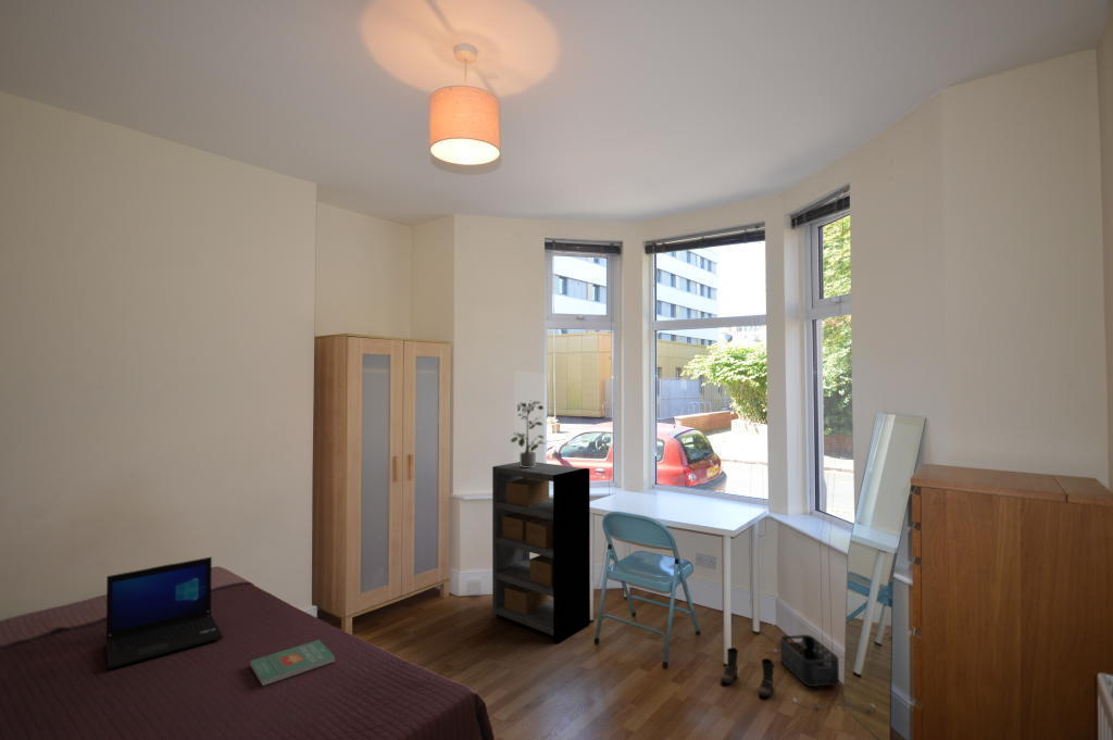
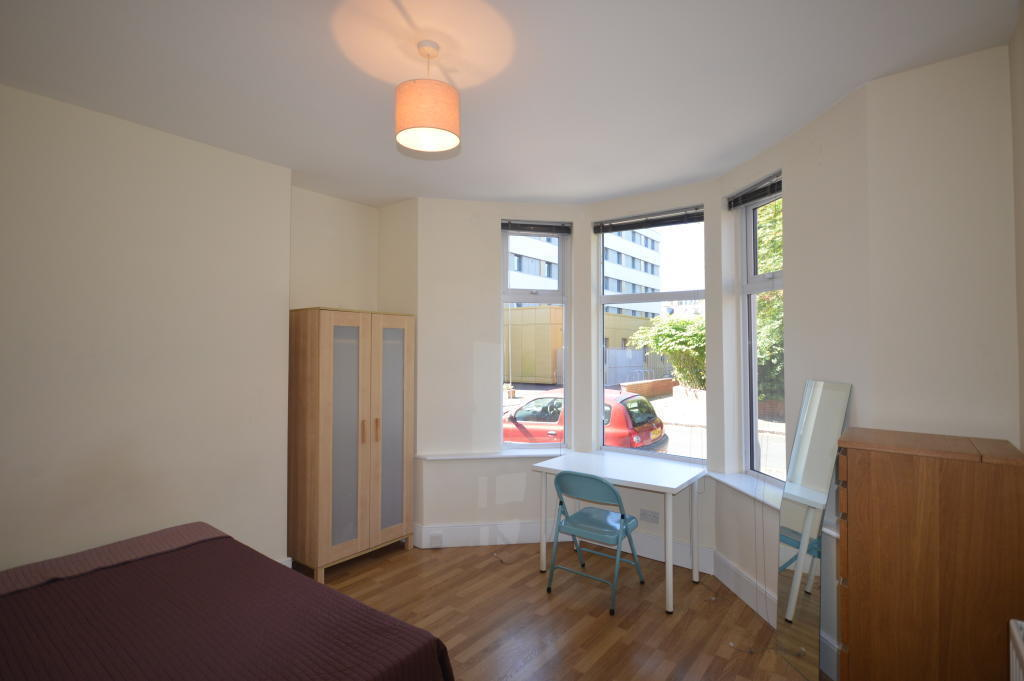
- storage bin (809, 659)
- boots (737, 670)
- potted plant (527, 432)
- shelving unit (540, 543)
- laptop (164, 607)
- book (292, 661)
